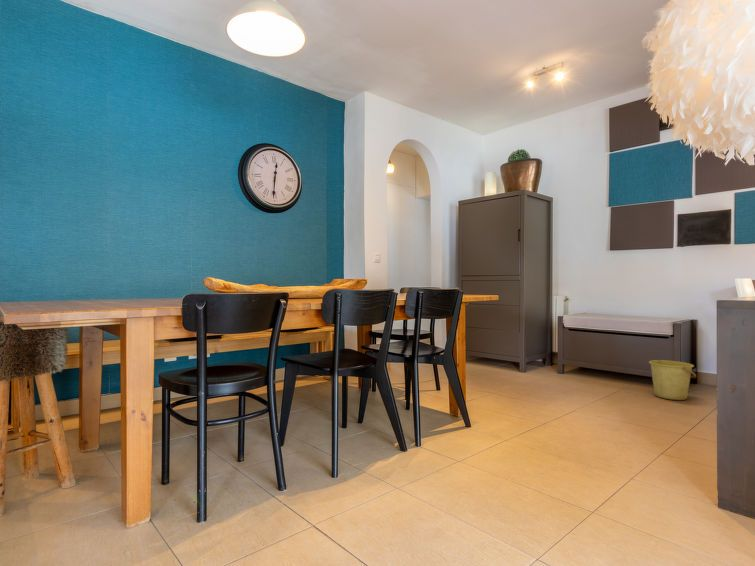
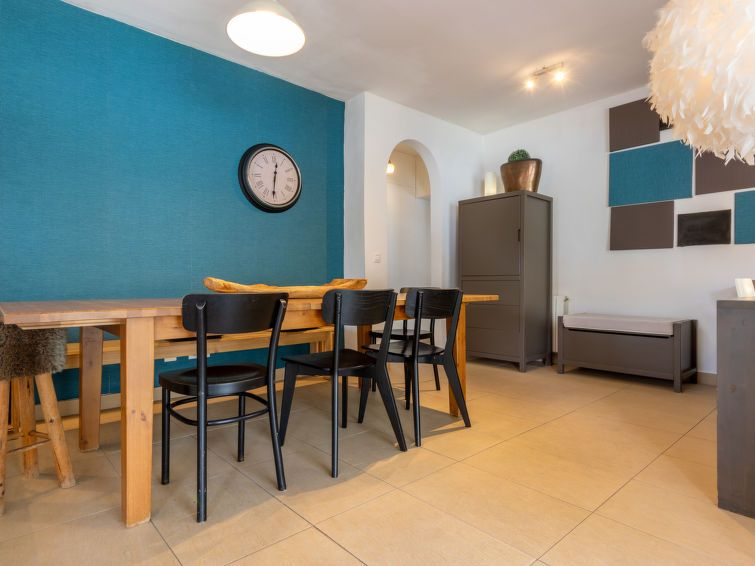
- bucket (670, 380)
